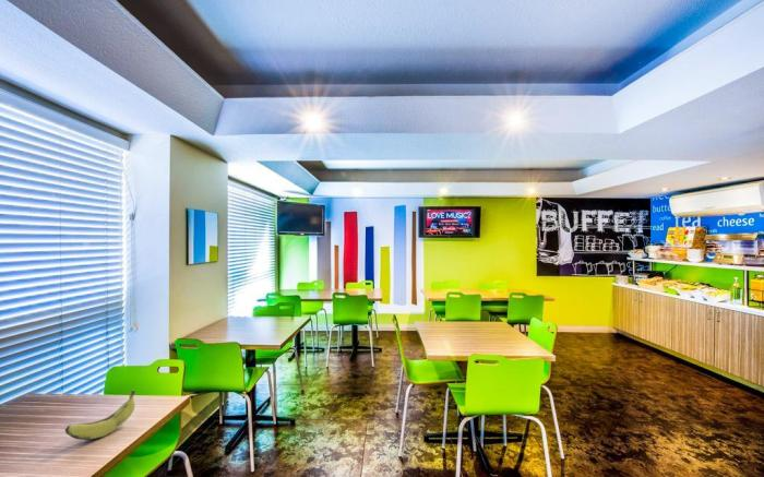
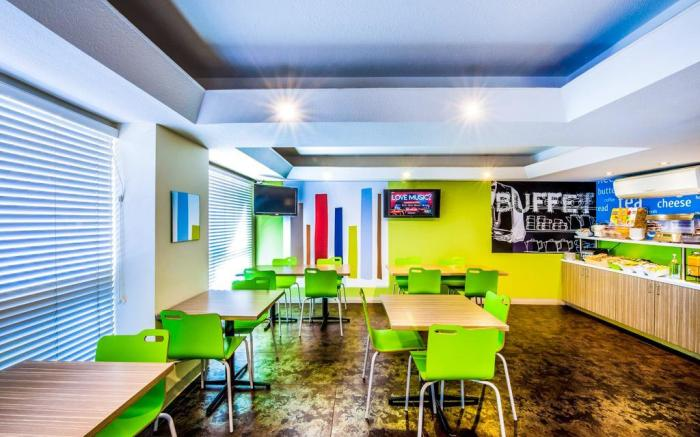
- banana (103, 419)
